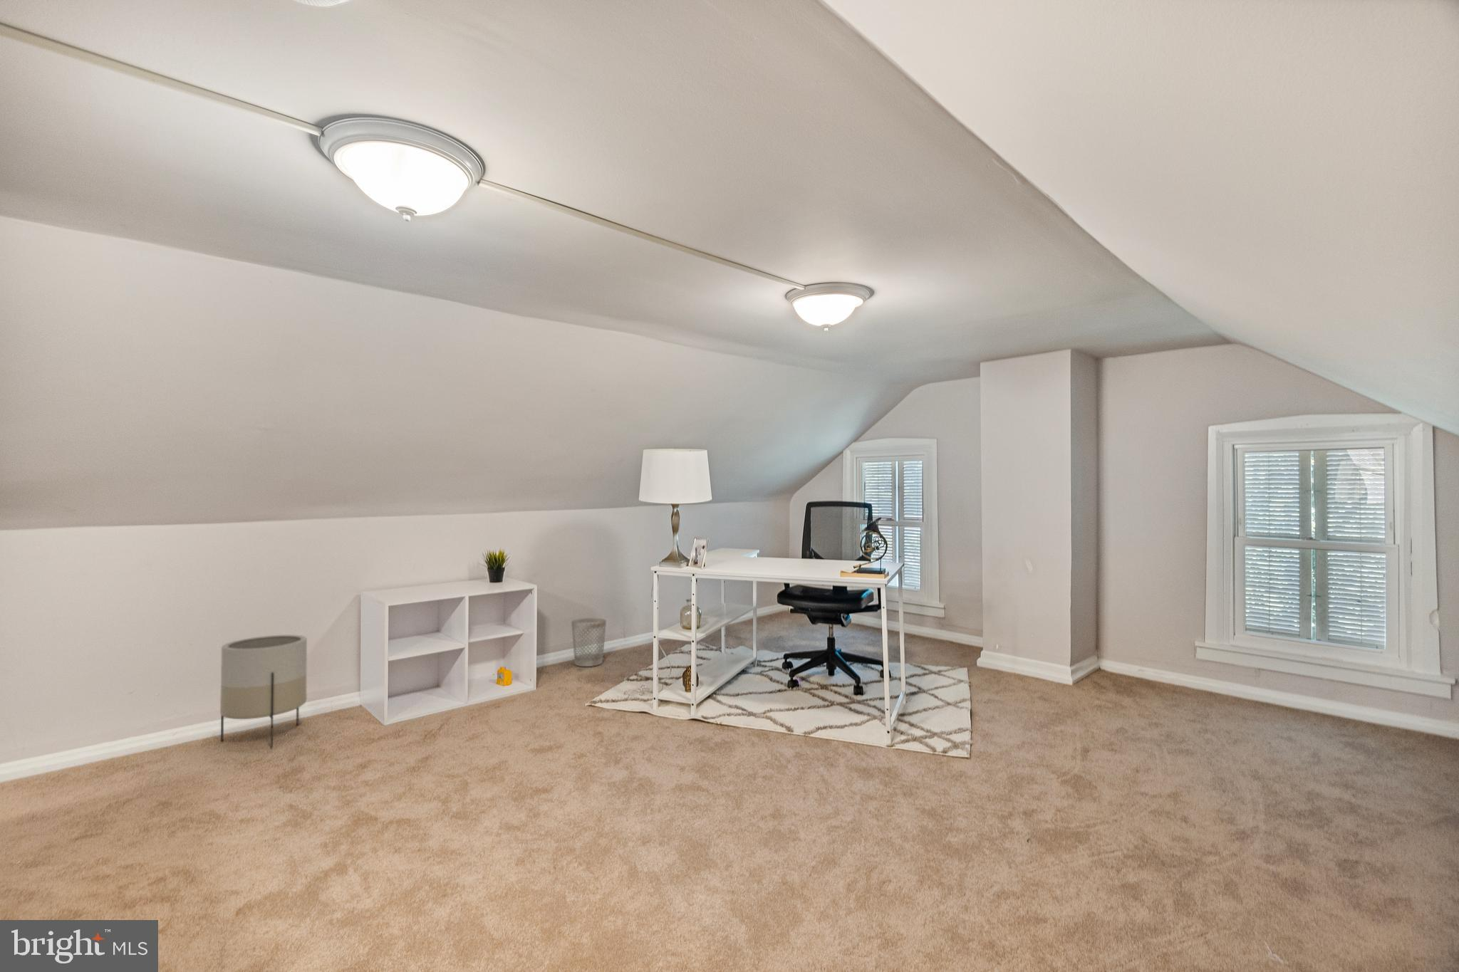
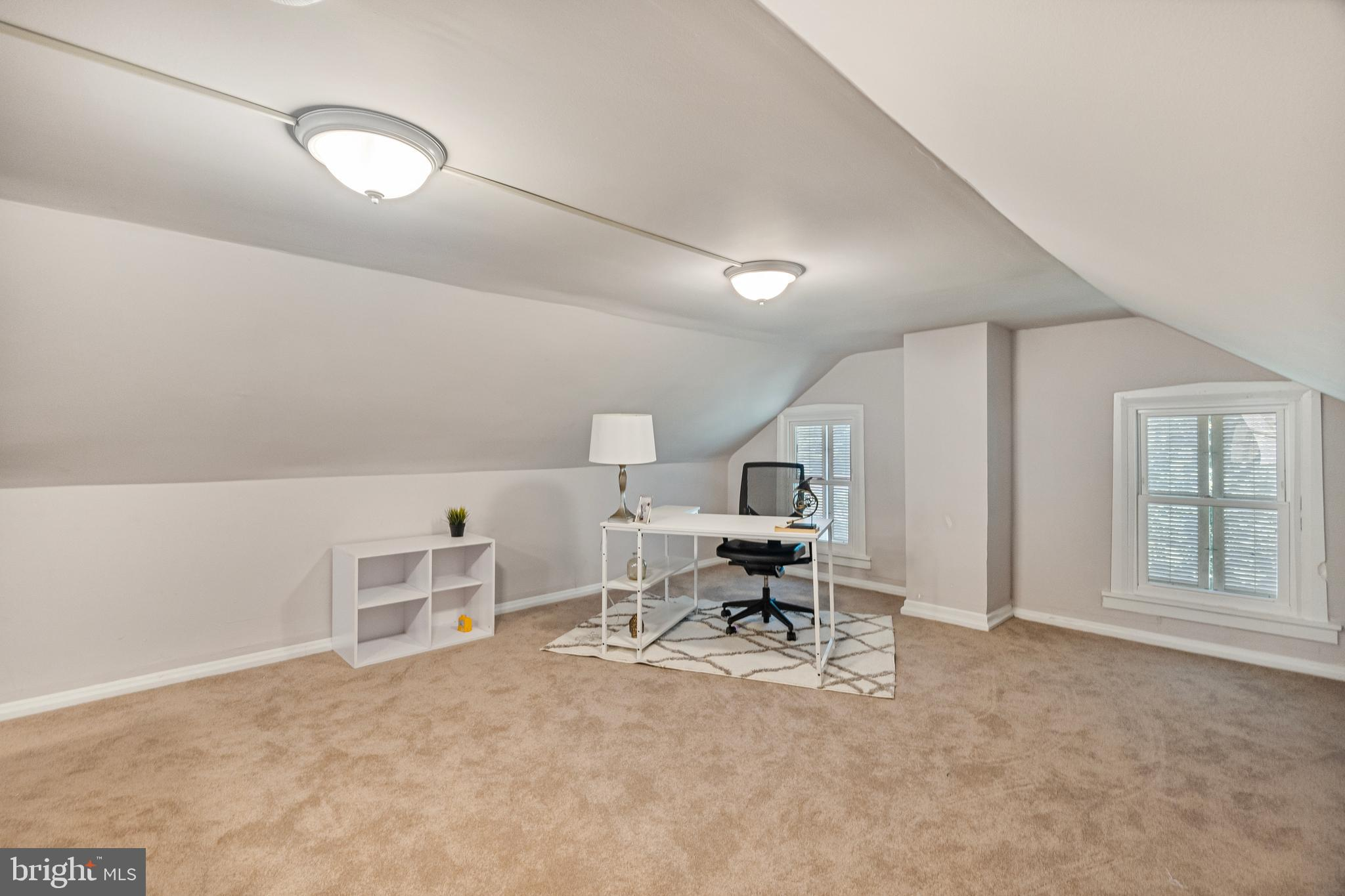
- wastebasket (588, 641)
- planter (265, 689)
